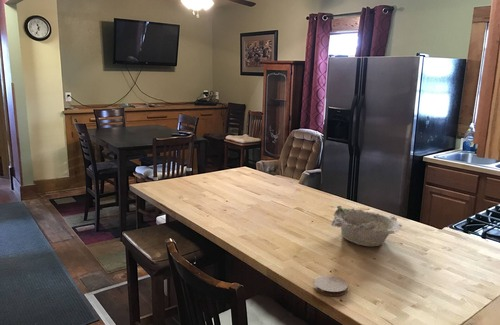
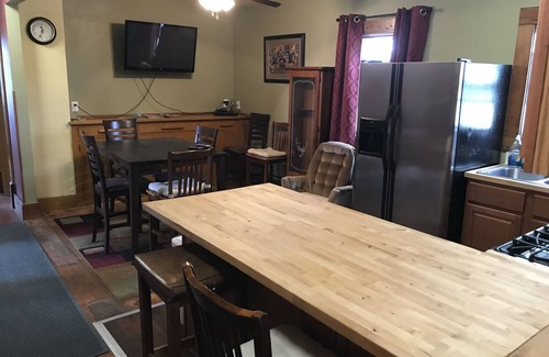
- coaster (330, 285)
- bowl (360, 225)
